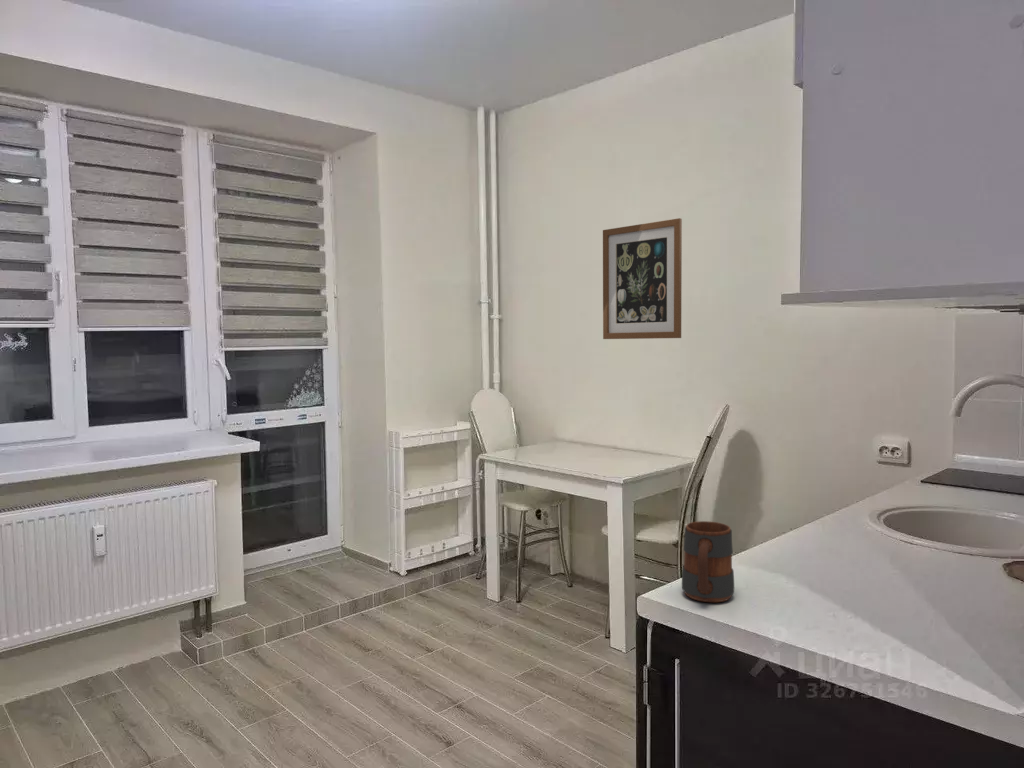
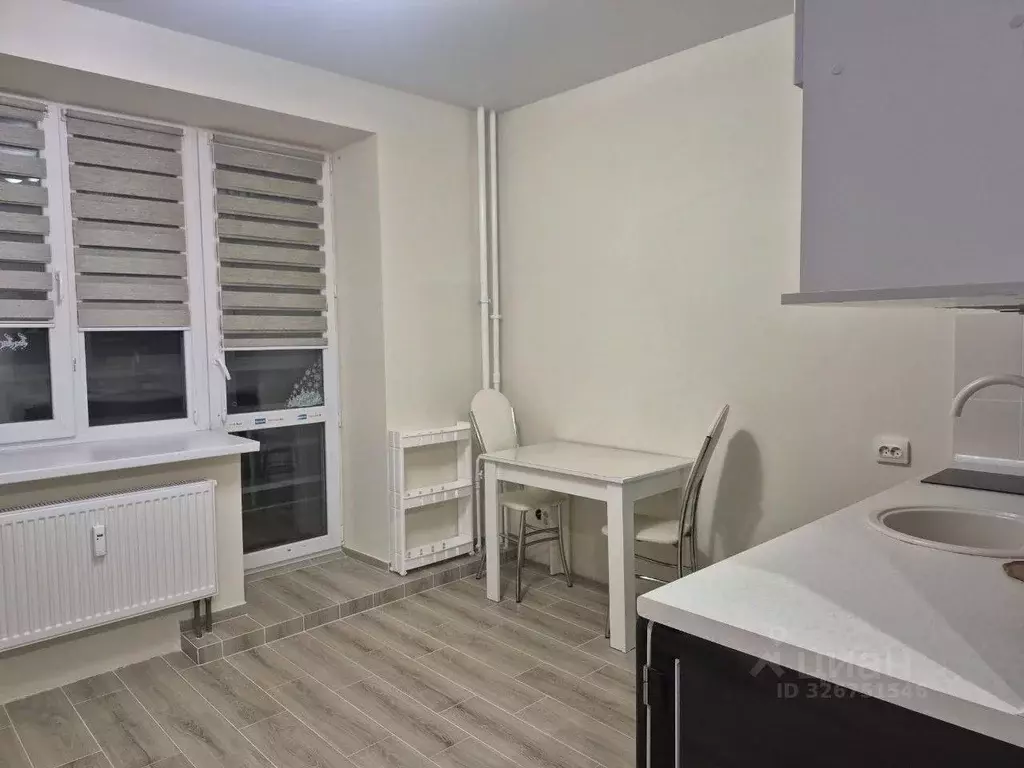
- mug (706, 563)
- wall art (640, 281)
